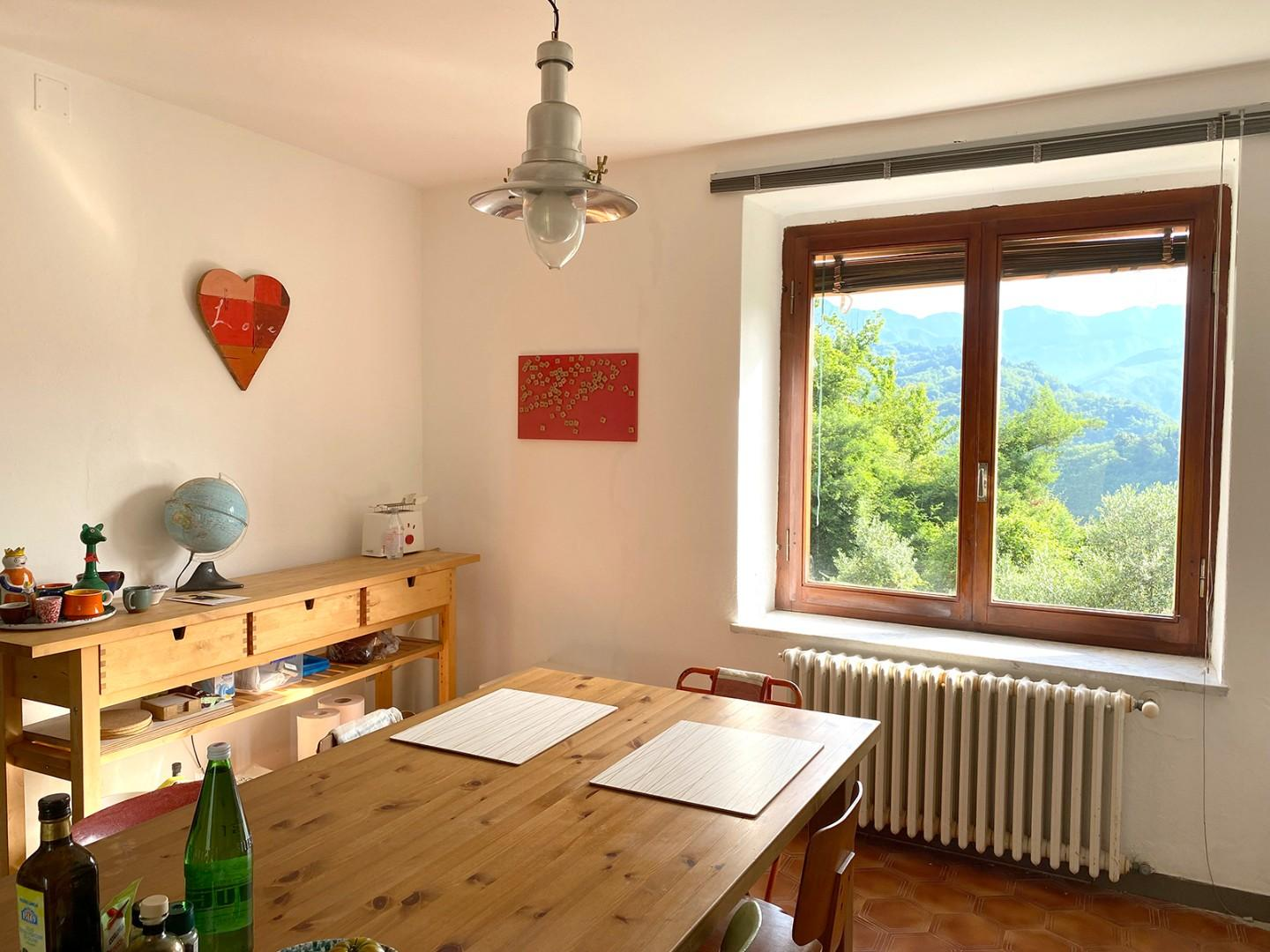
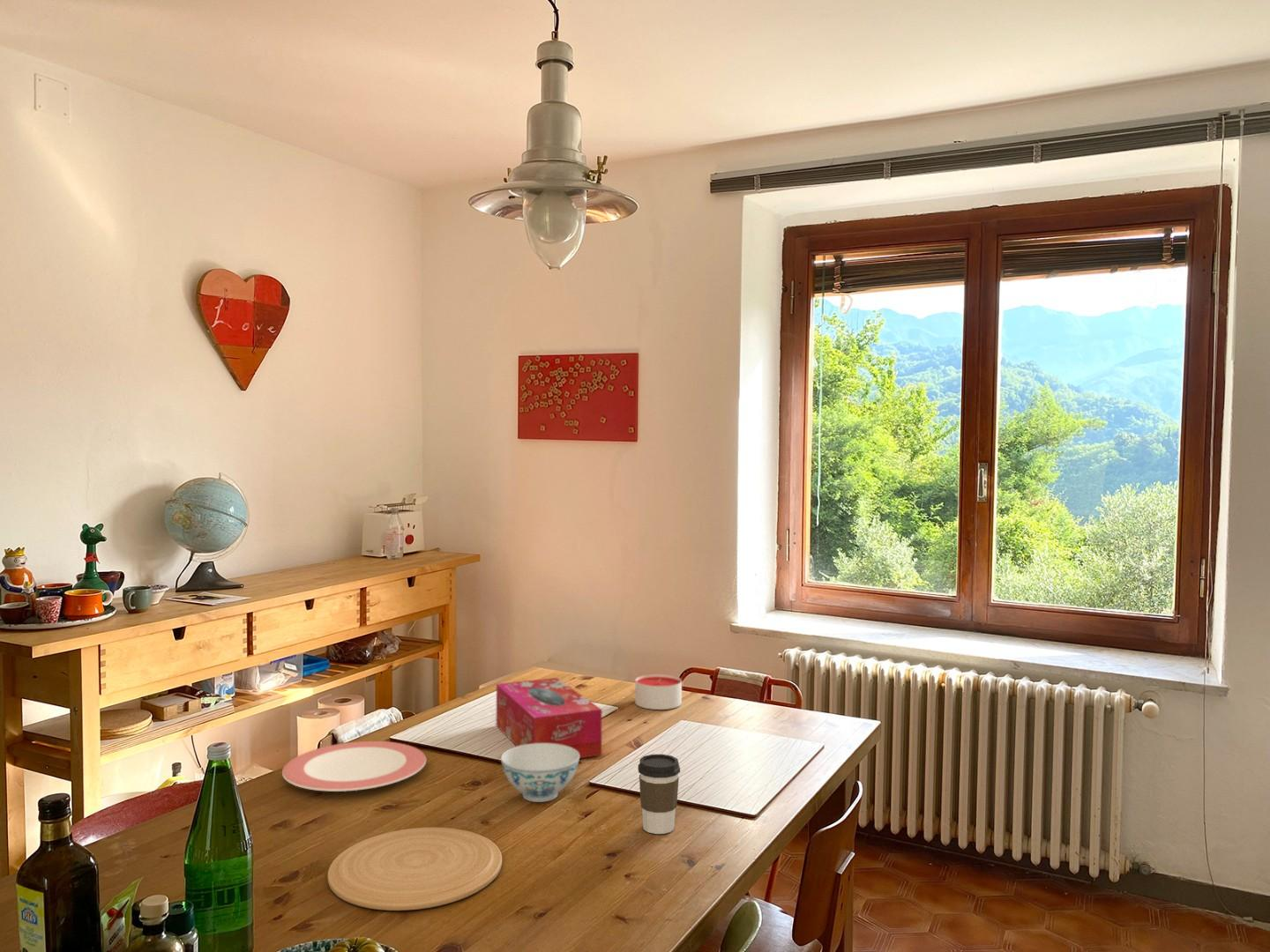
+ tissue box (546, 718)
+ coffee cup (658, 793)
+ candle (658, 690)
+ plate (355, 768)
+ chinaware (540, 775)
+ plate (416, 863)
